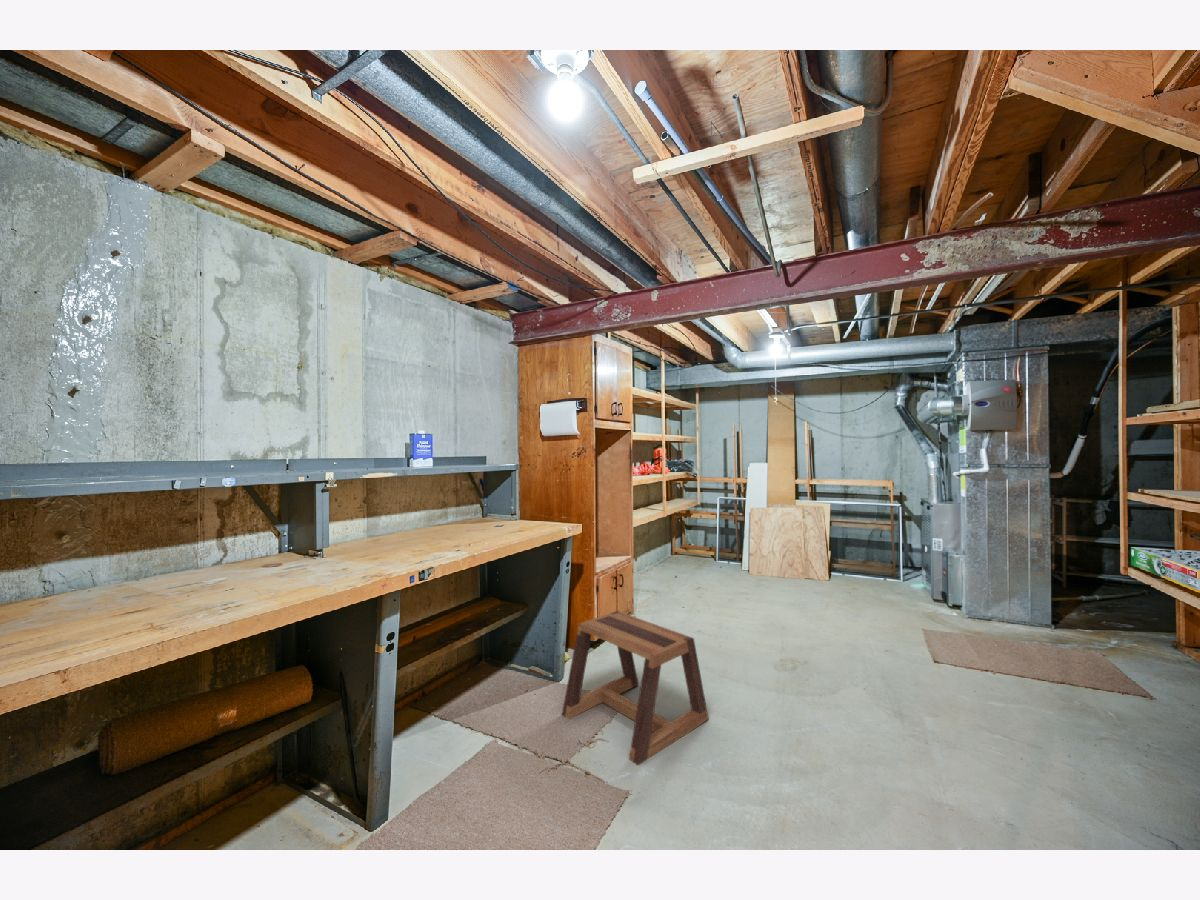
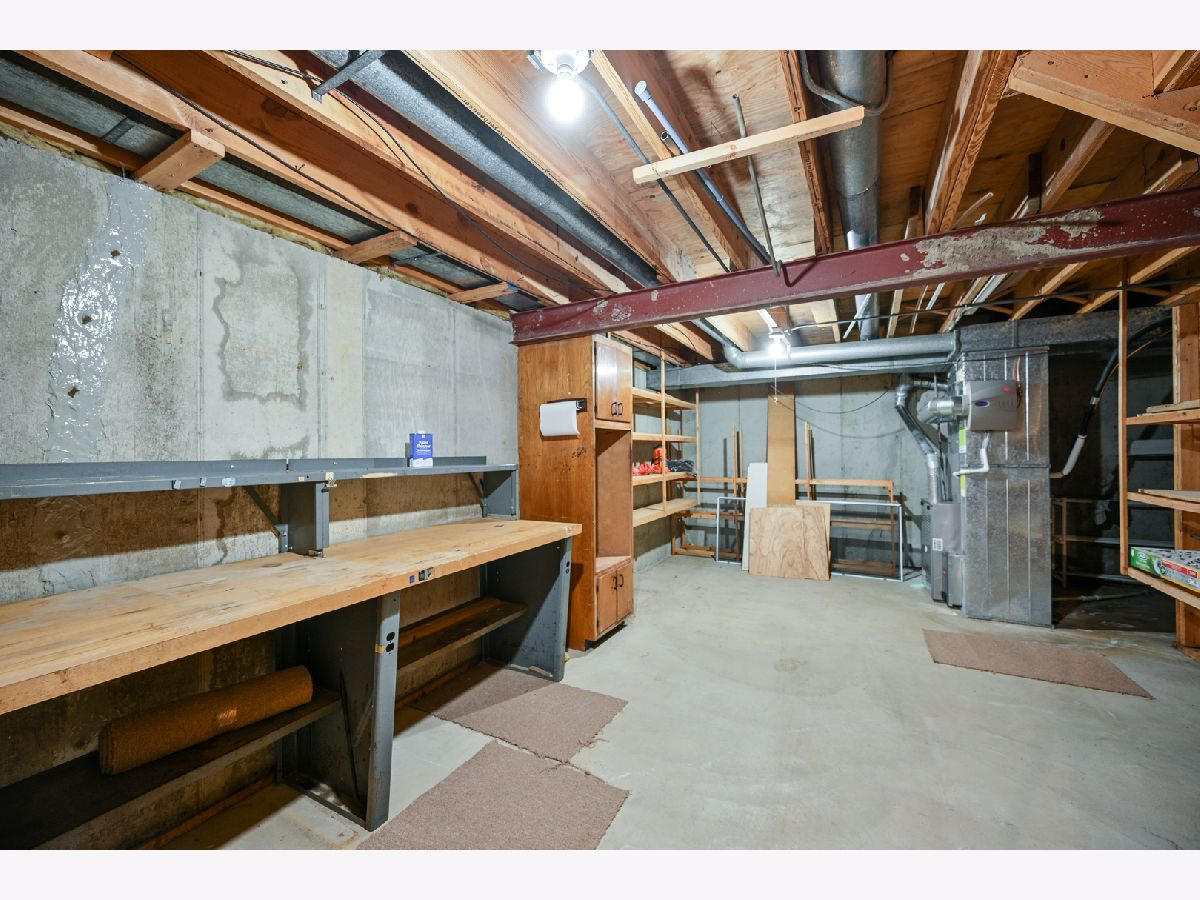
- stool (634, 673)
